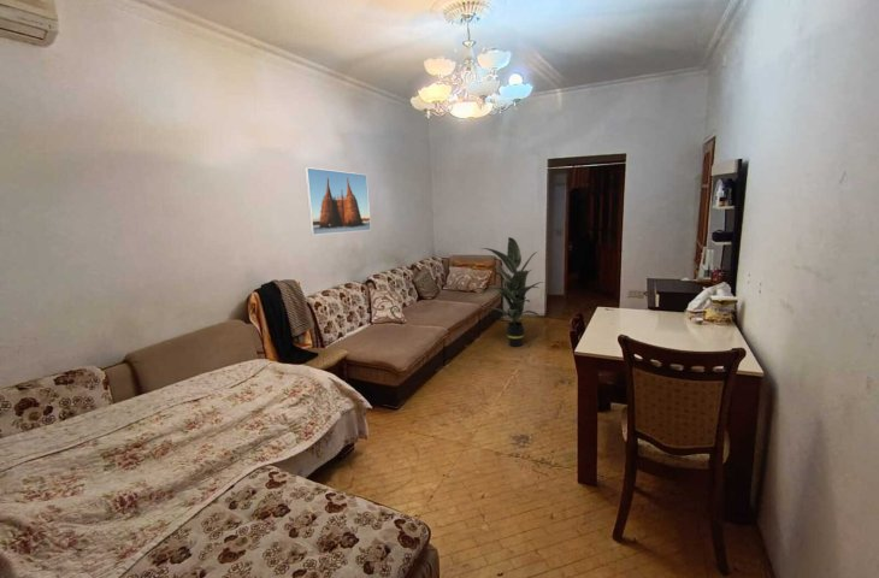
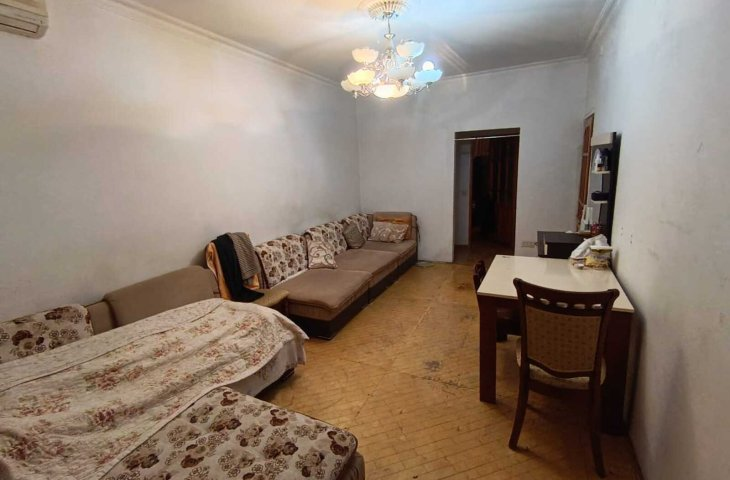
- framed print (341, 202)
- indoor plant (511, 291)
